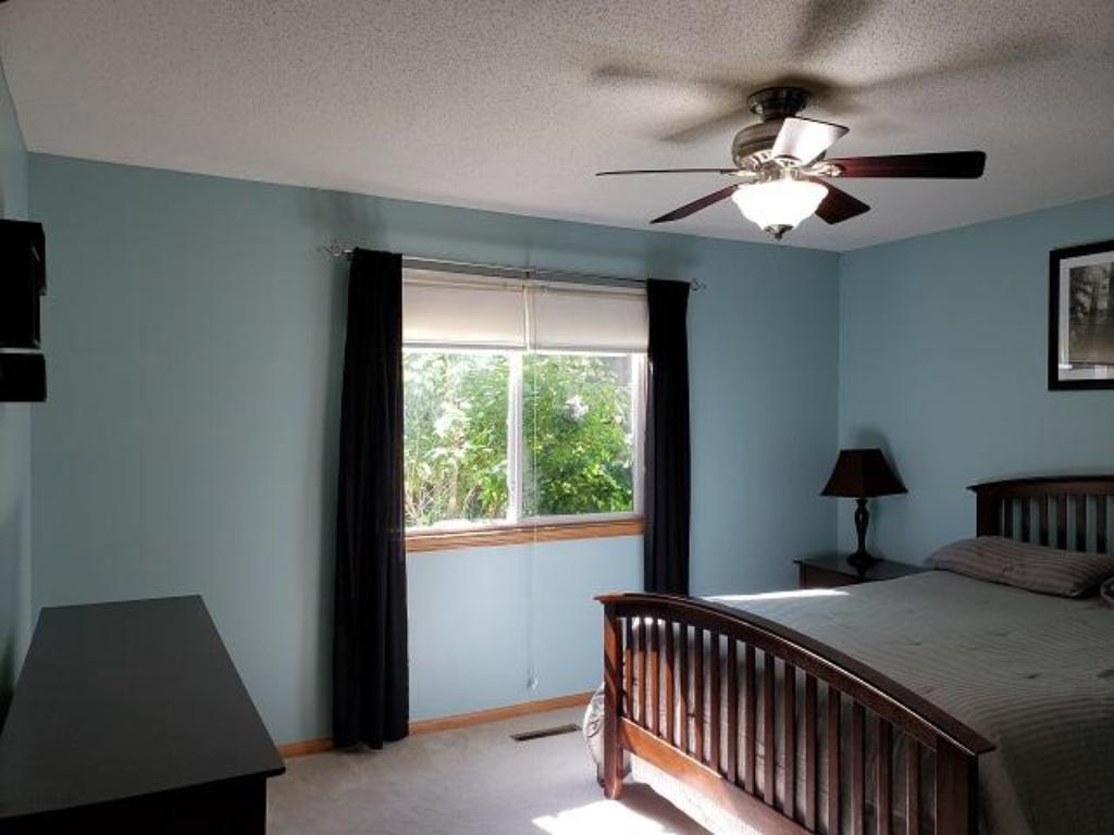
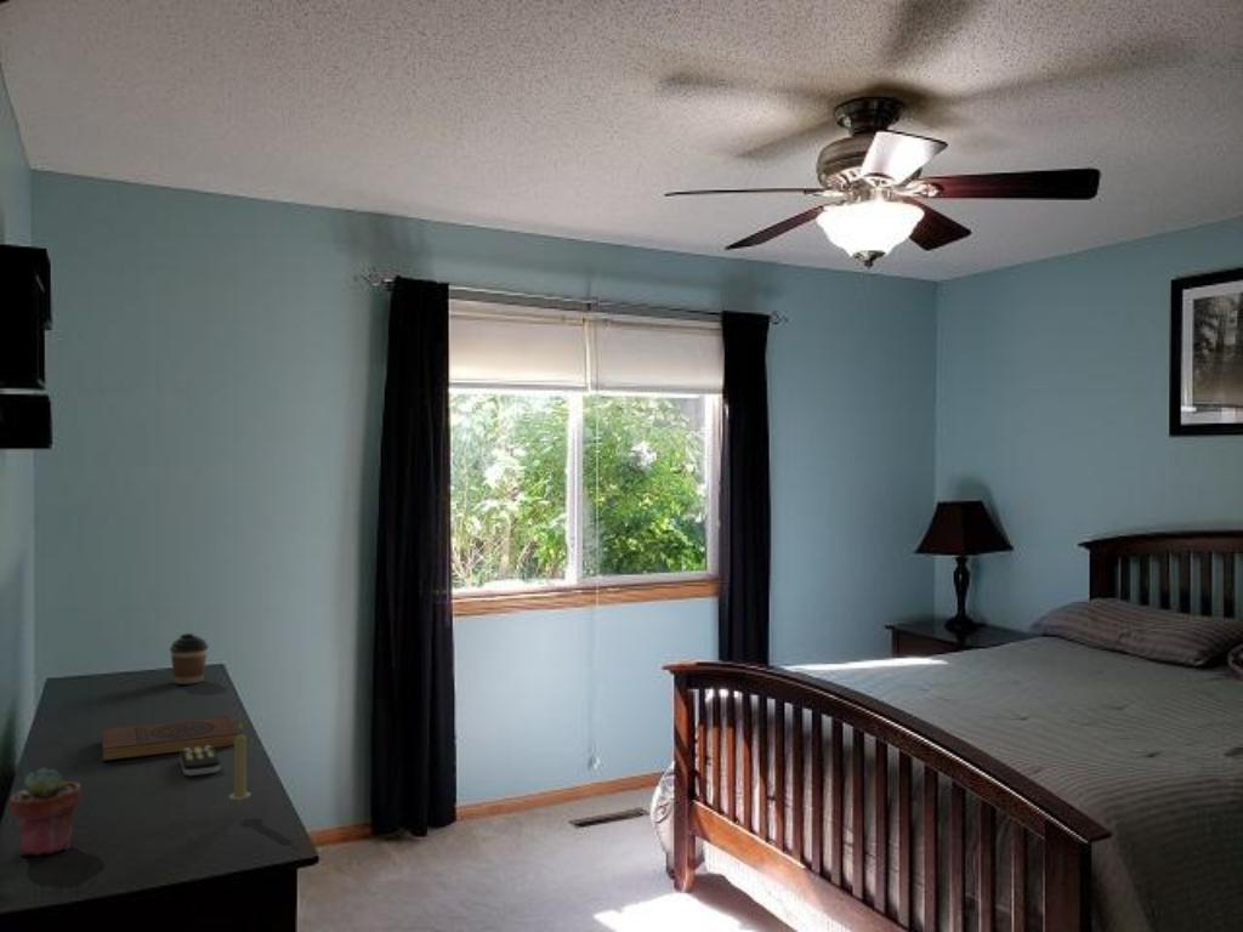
+ book (169, 737)
+ coffee cup (188, 658)
+ candle (239, 767)
+ potted succulent (45, 807)
+ remote control (199, 760)
